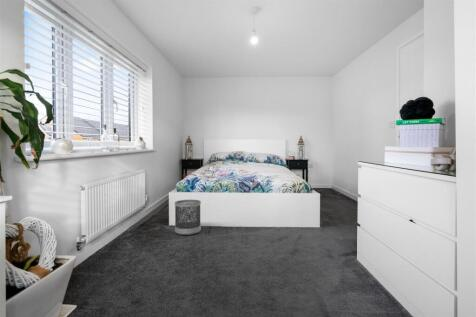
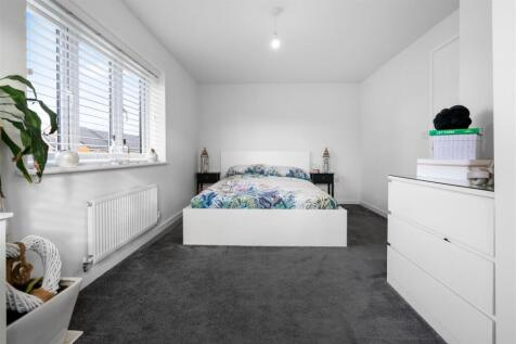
- wastebasket (188, 216)
